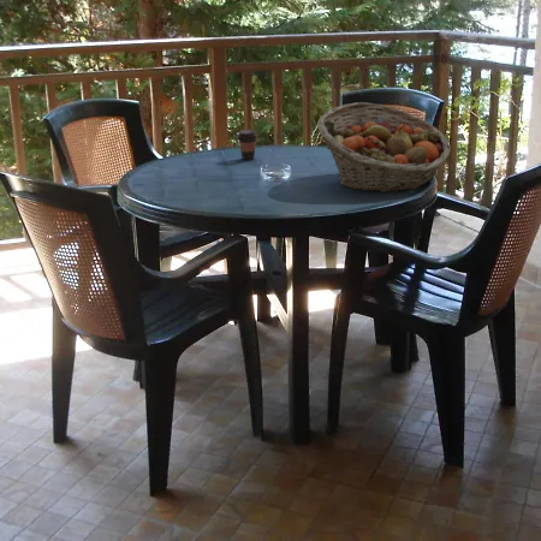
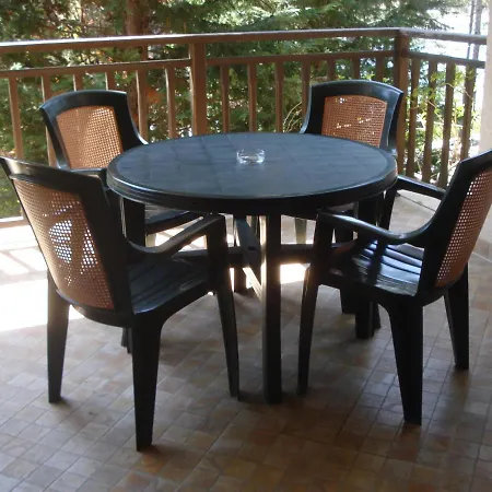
- fruit basket (384, 145)
- coffee cup (248, 144)
